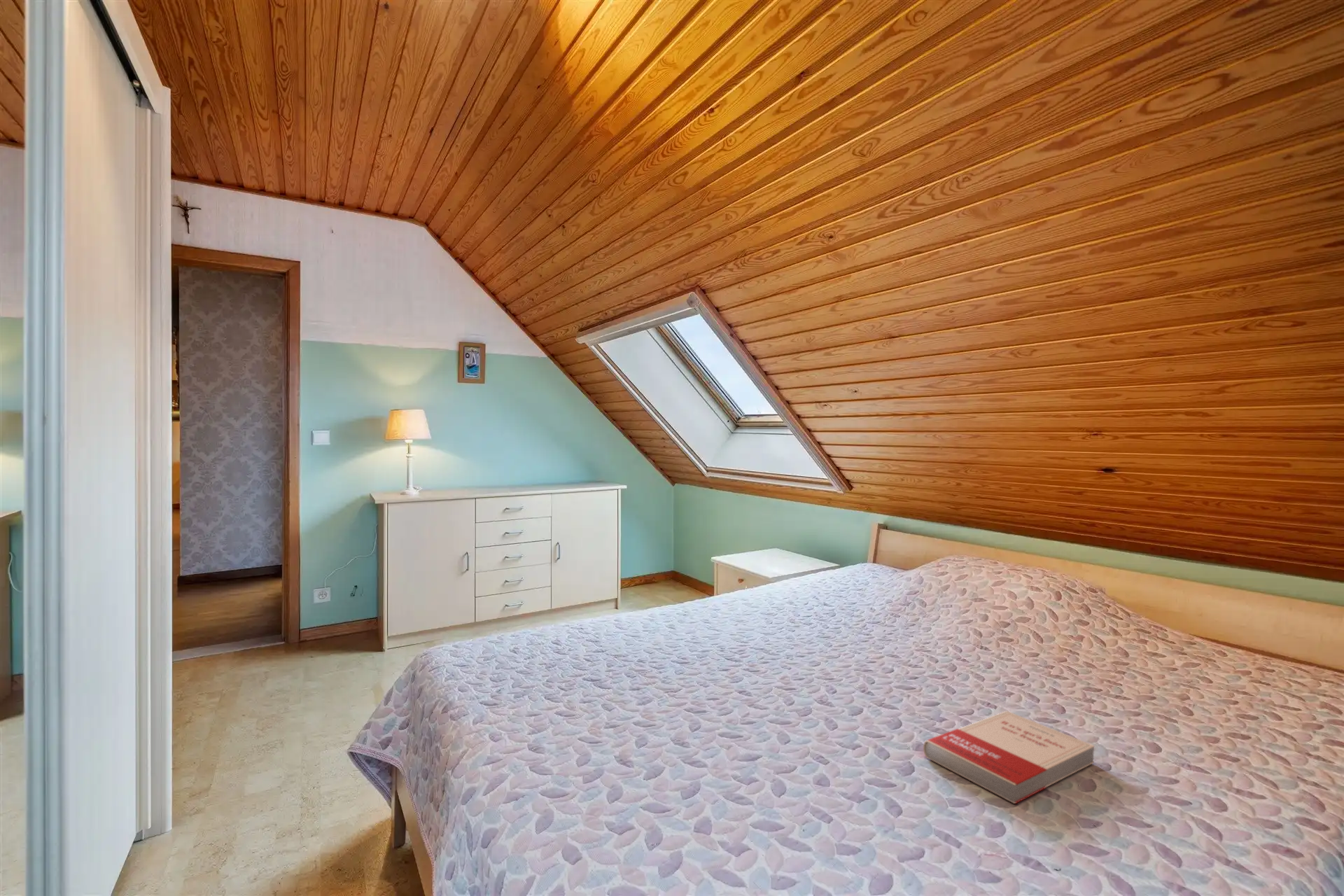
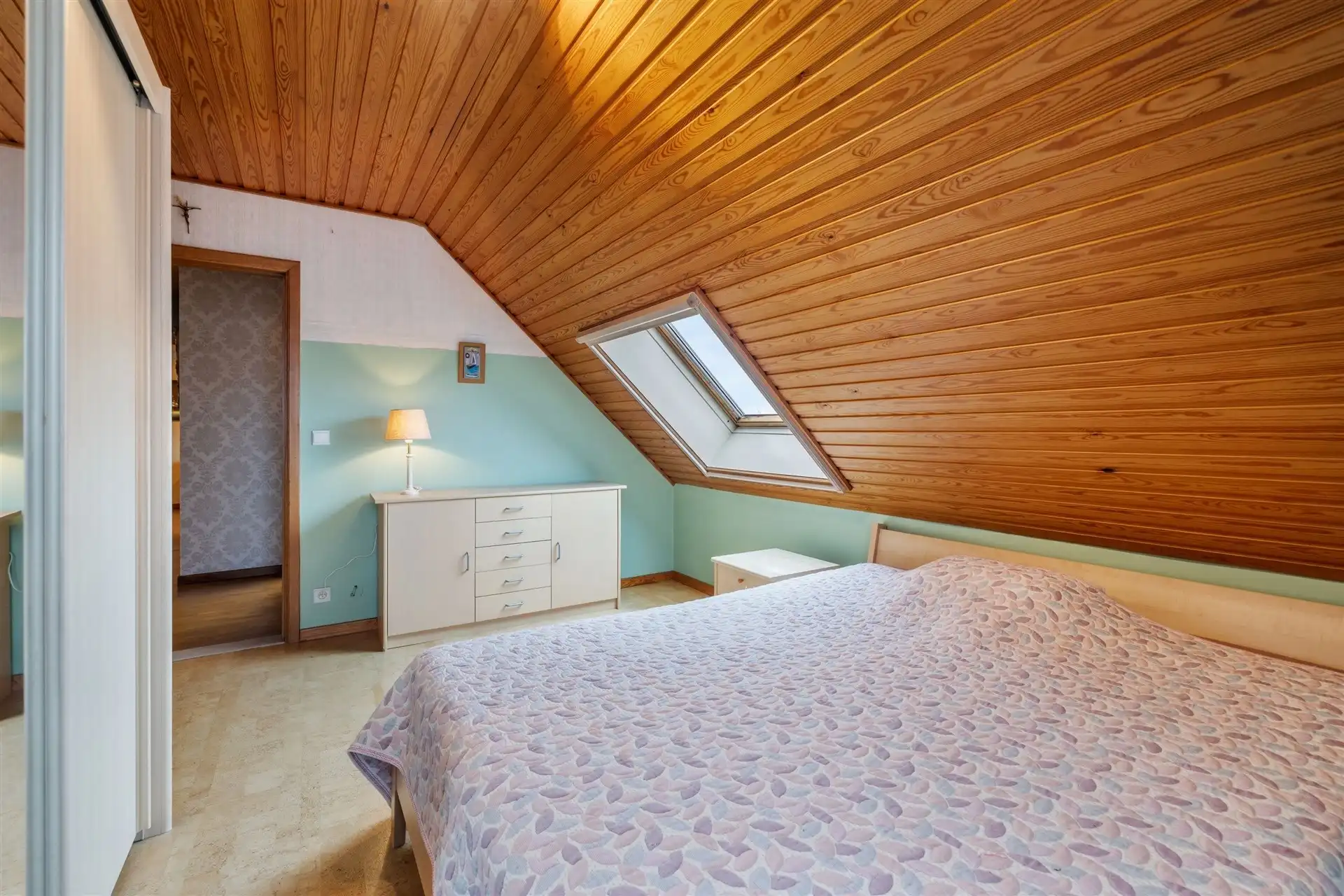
- book (1008, 750)
